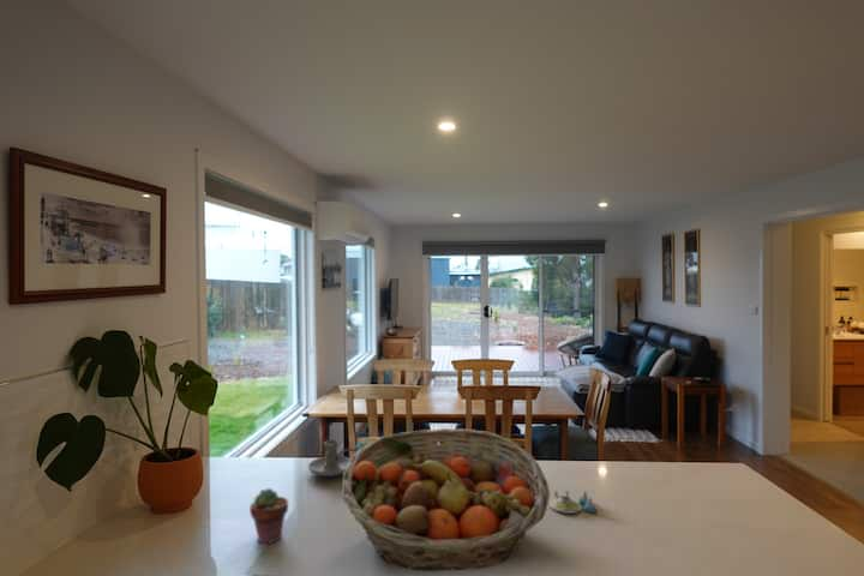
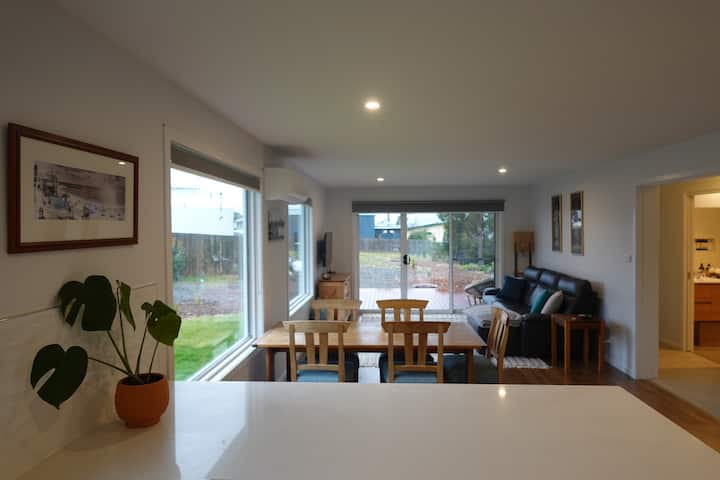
- candle holder (336, 456)
- fruit basket (444, 492)
- salt and pepper shaker set (571, 500)
- potted succulent (269, 512)
